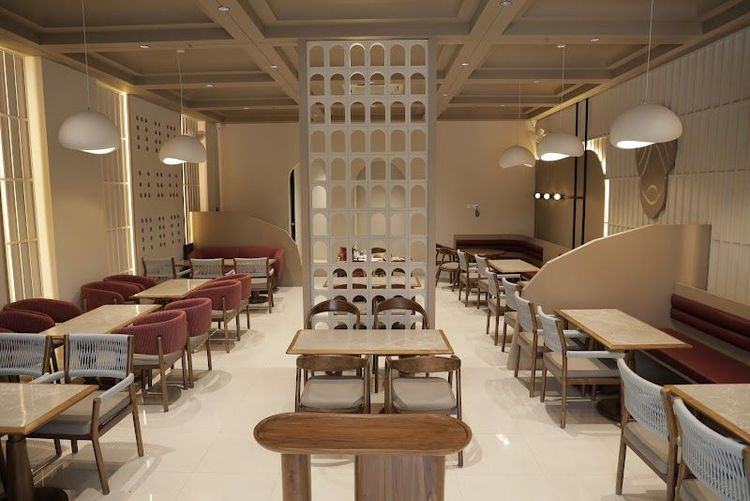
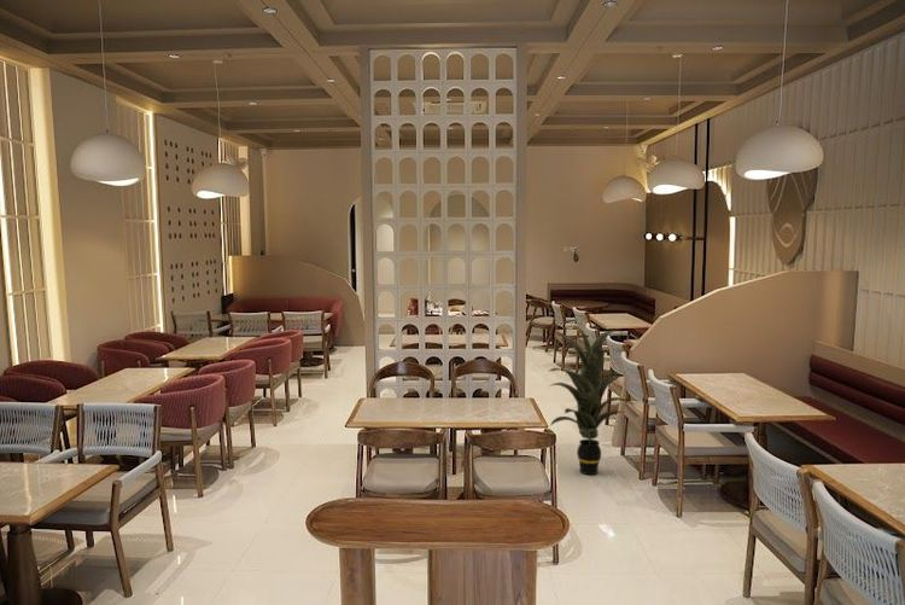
+ indoor plant (583, 397)
